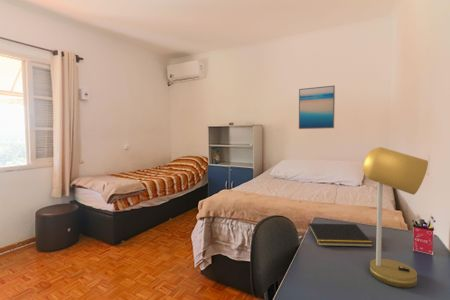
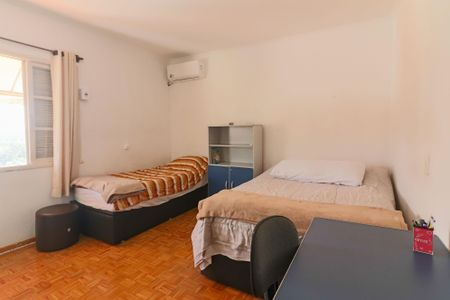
- notepad (338, 234)
- wall art (316, 108)
- desk lamp (381, 212)
